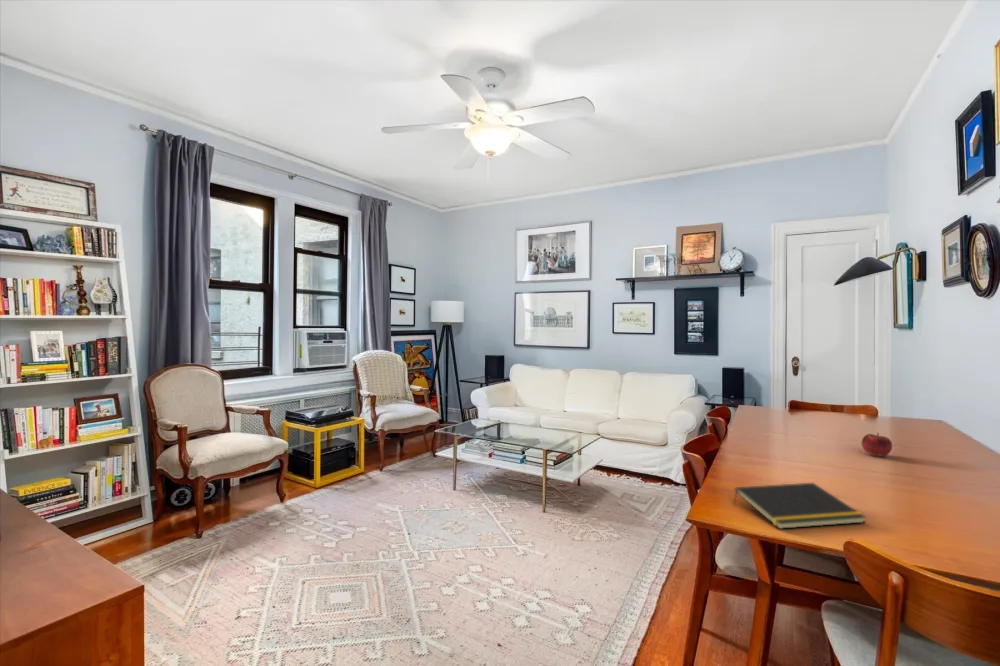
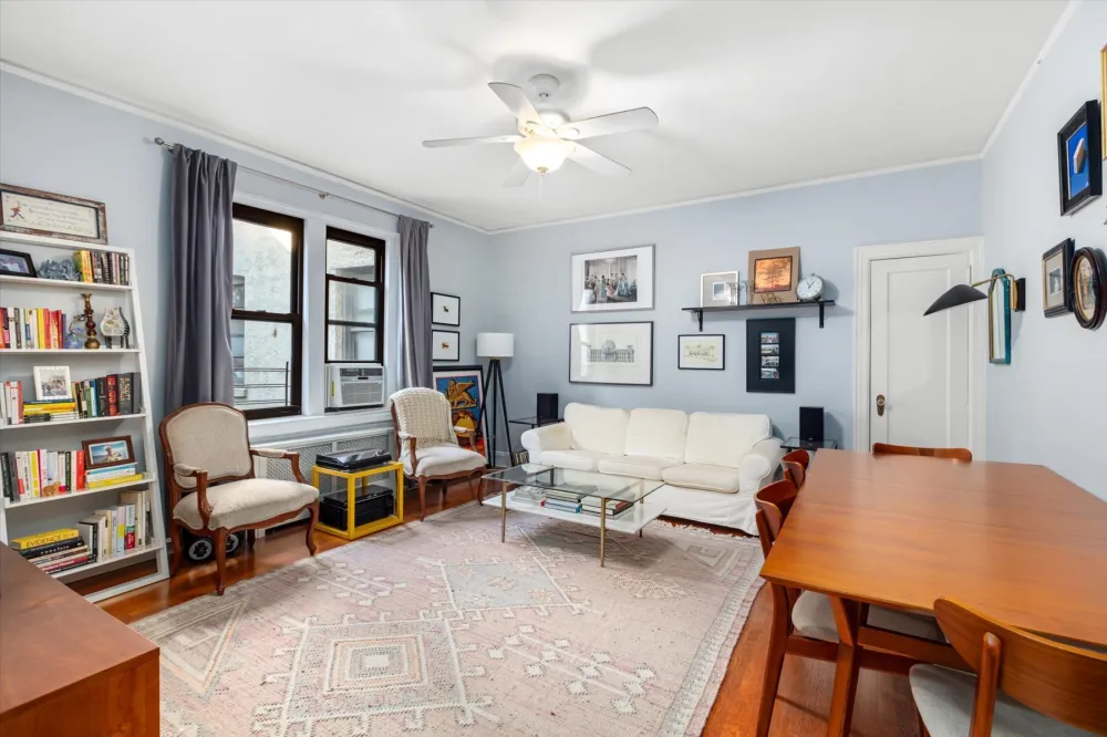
- notepad (797, 503)
- fruit (876, 444)
